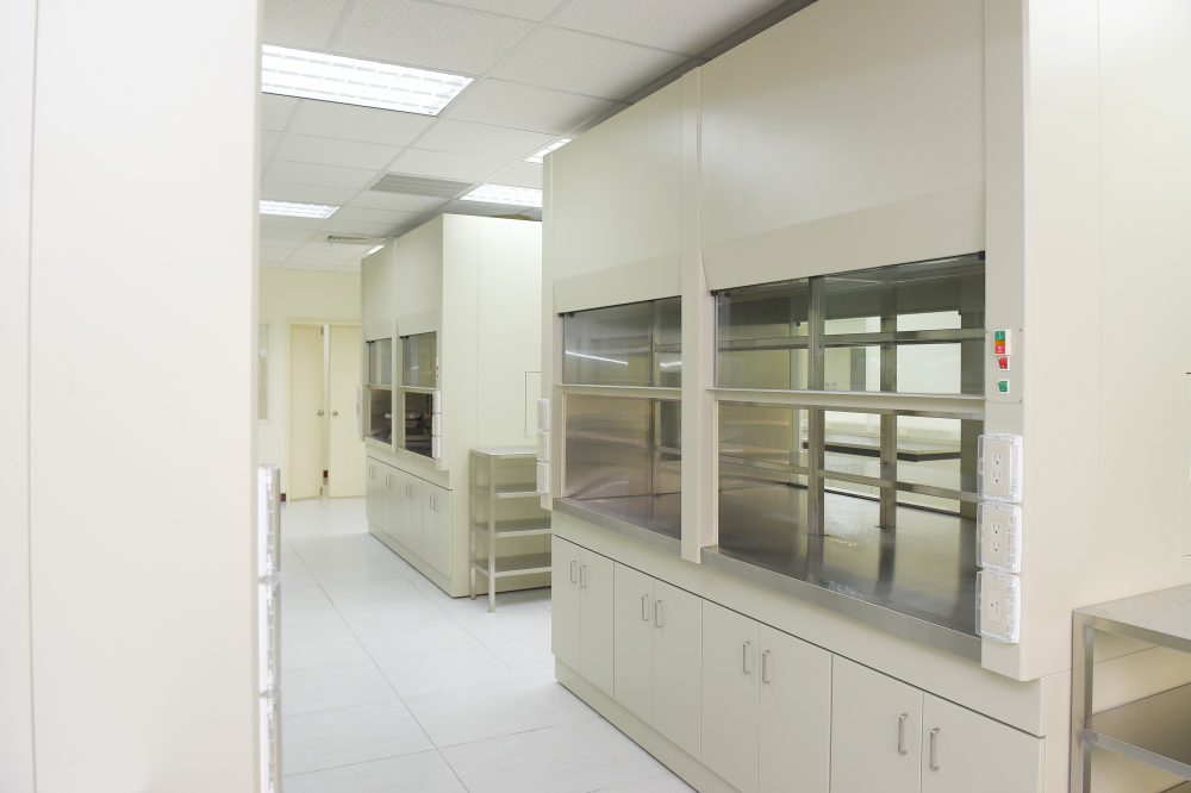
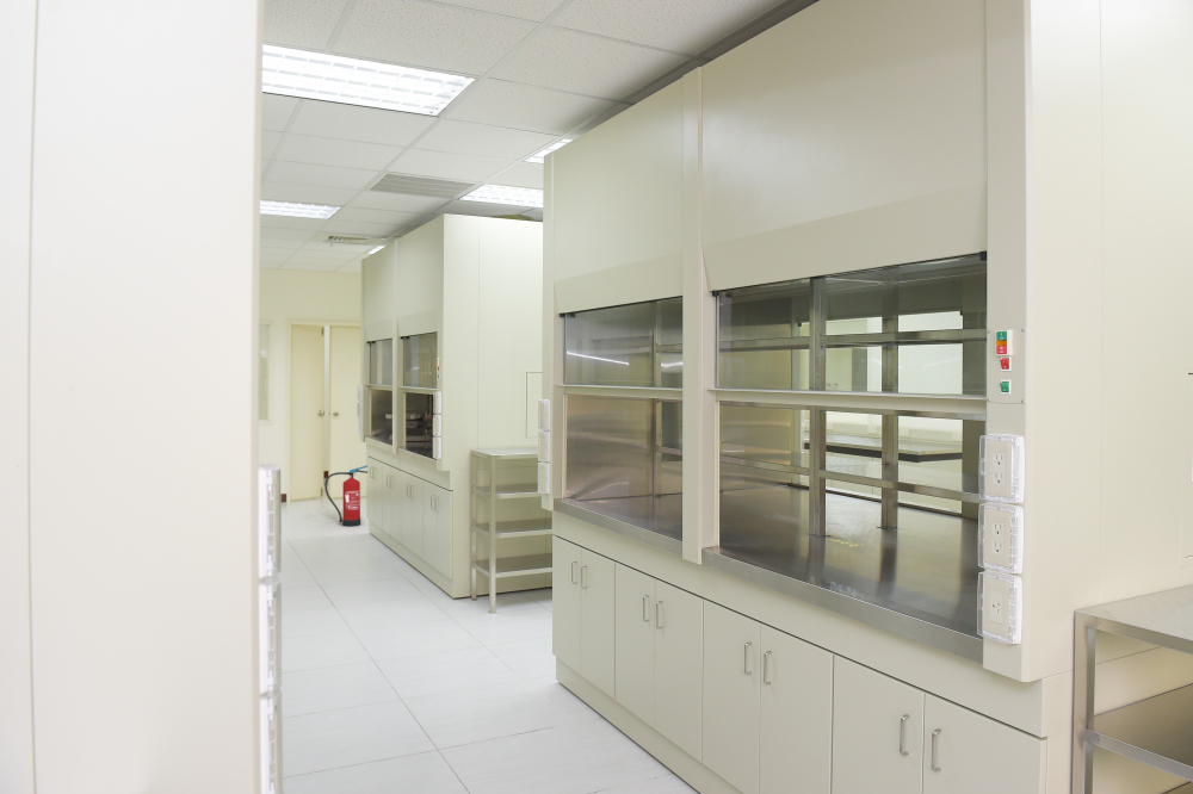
+ fire extinguisher (346, 495)
